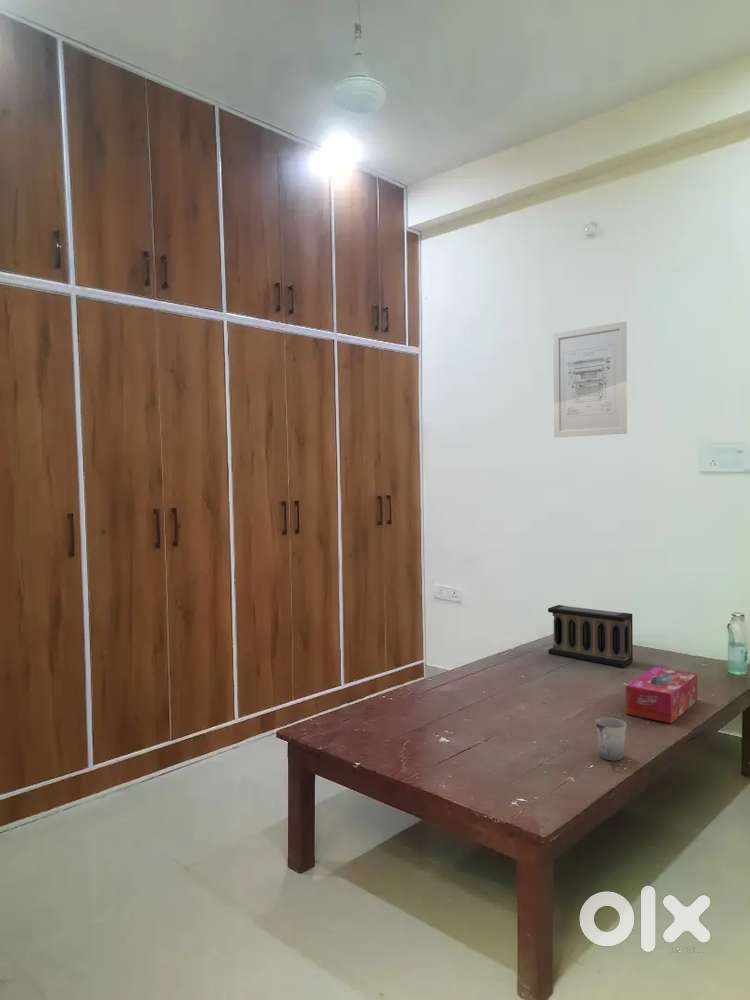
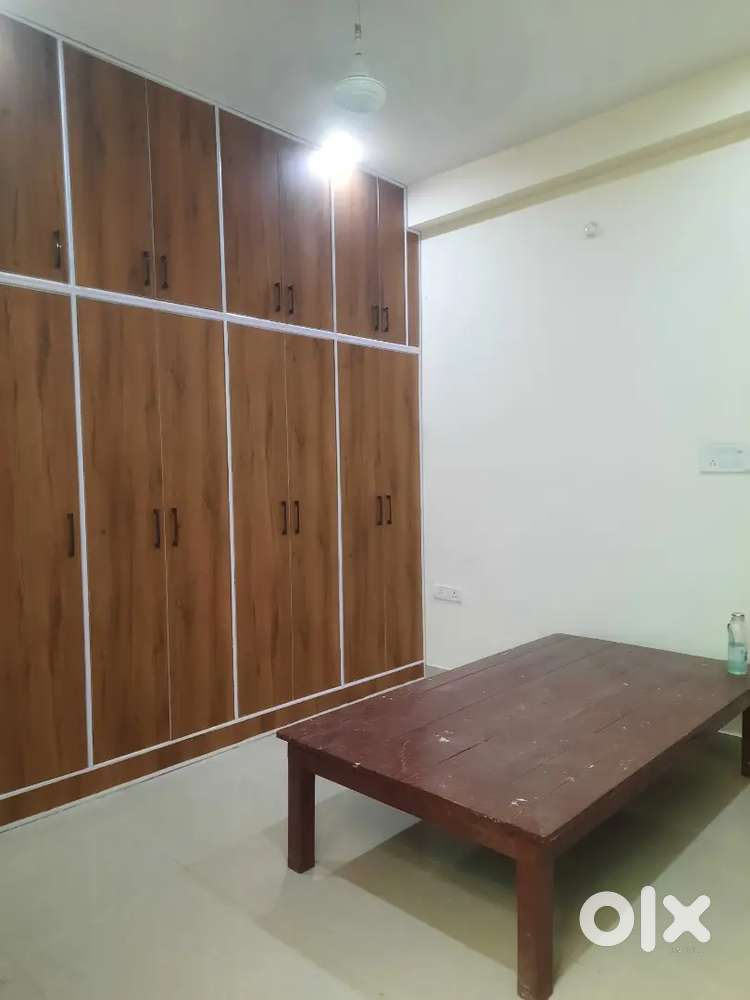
- tissue box (662, 693)
- wall art (589, 381)
- cup (609, 741)
- speaker (589, 634)
